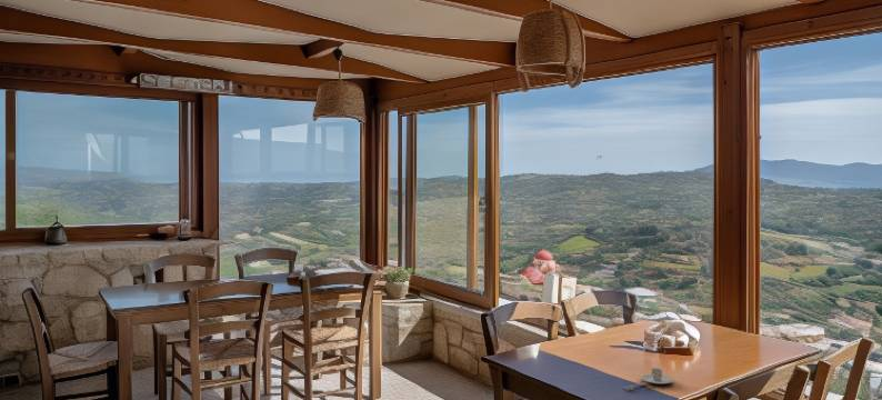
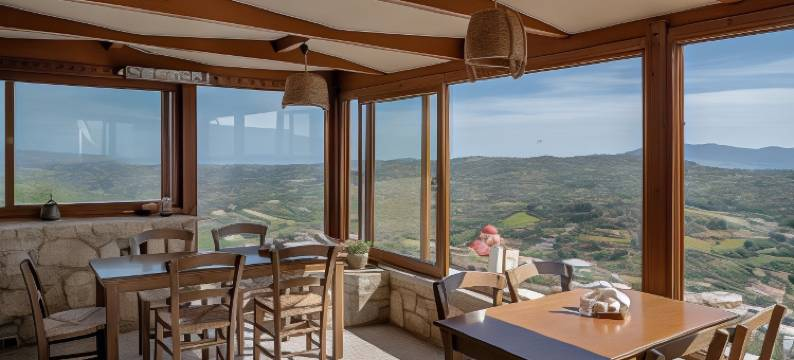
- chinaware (647, 378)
